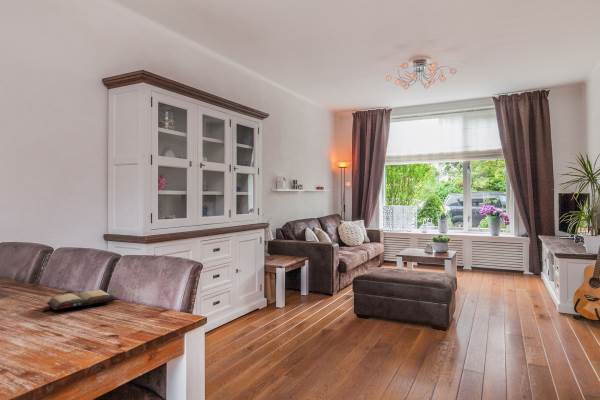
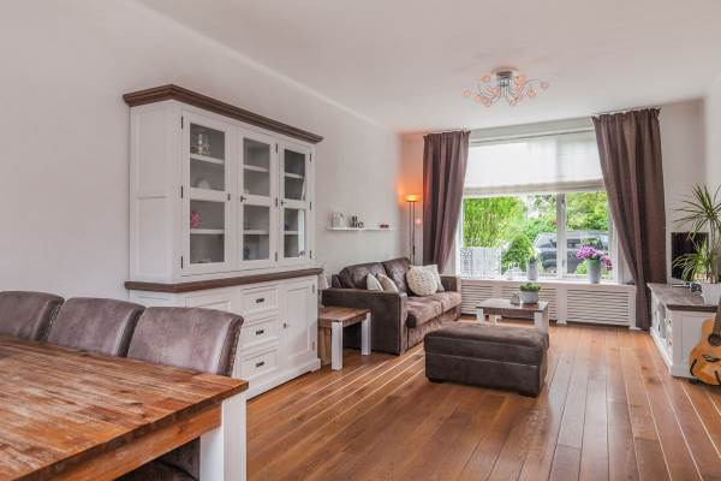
- hardback book (82, 299)
